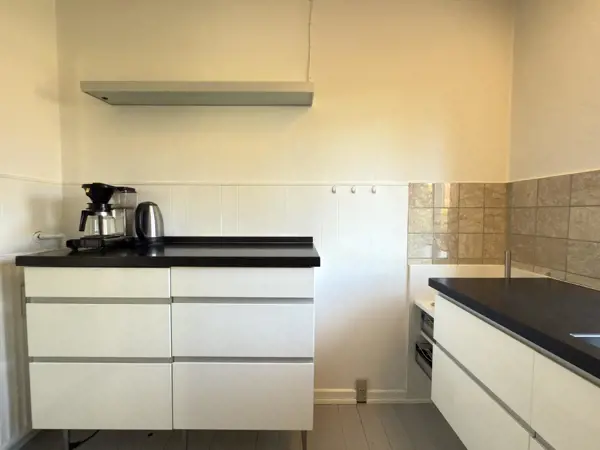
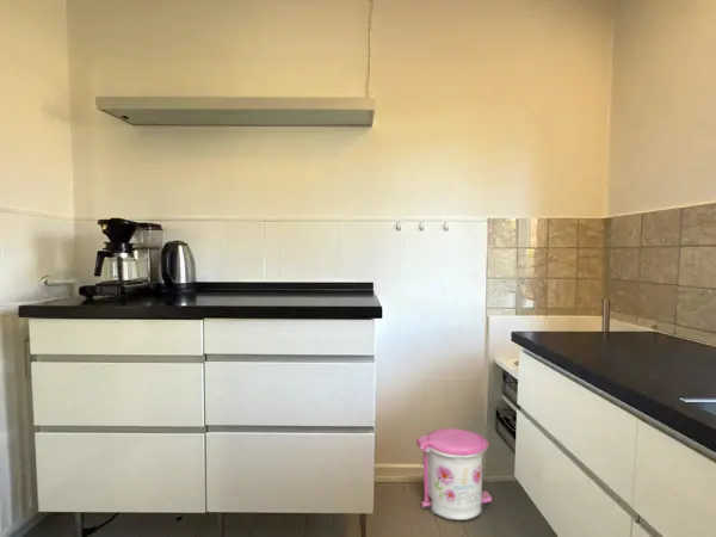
+ trash can (453, 470)
